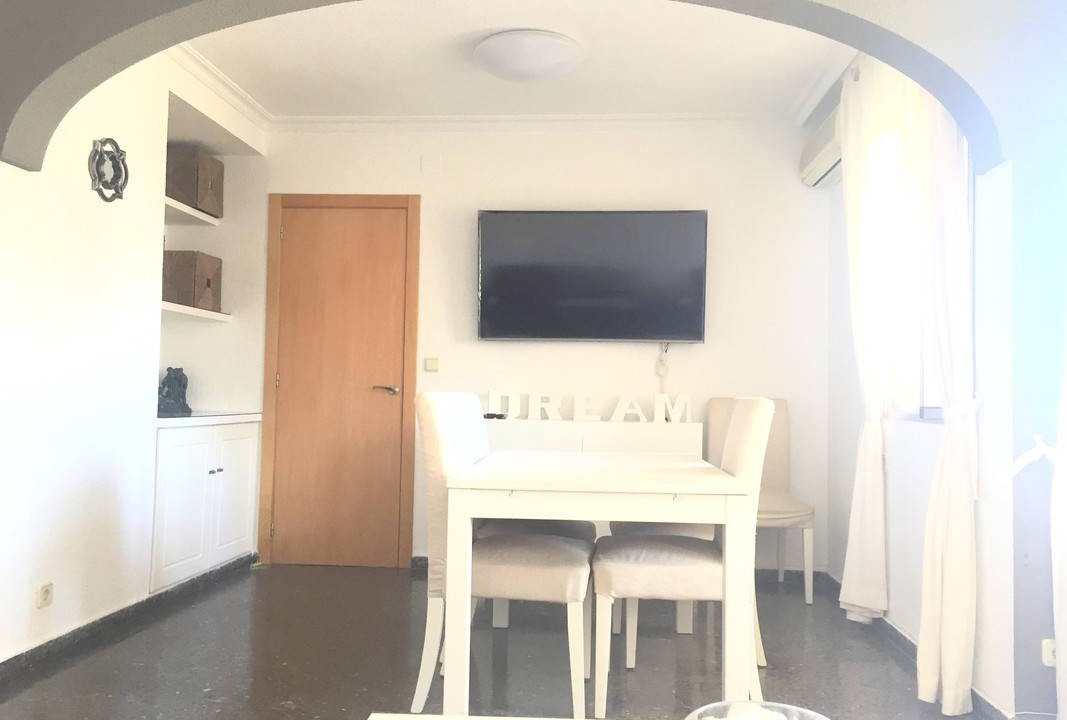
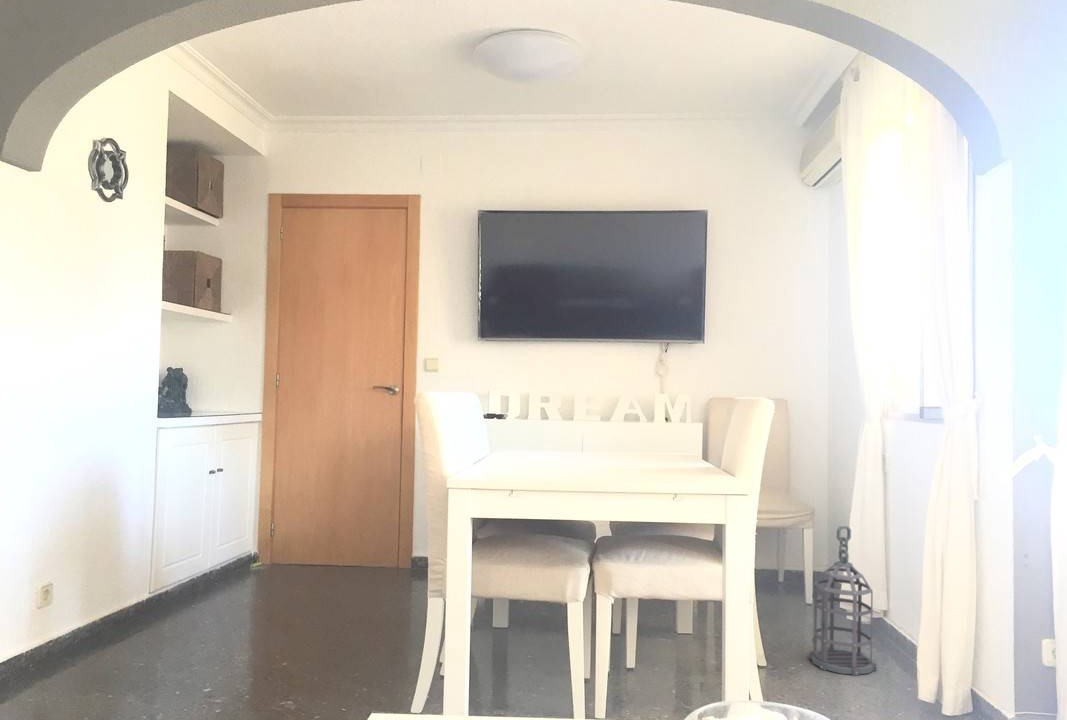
+ lantern (843, 594)
